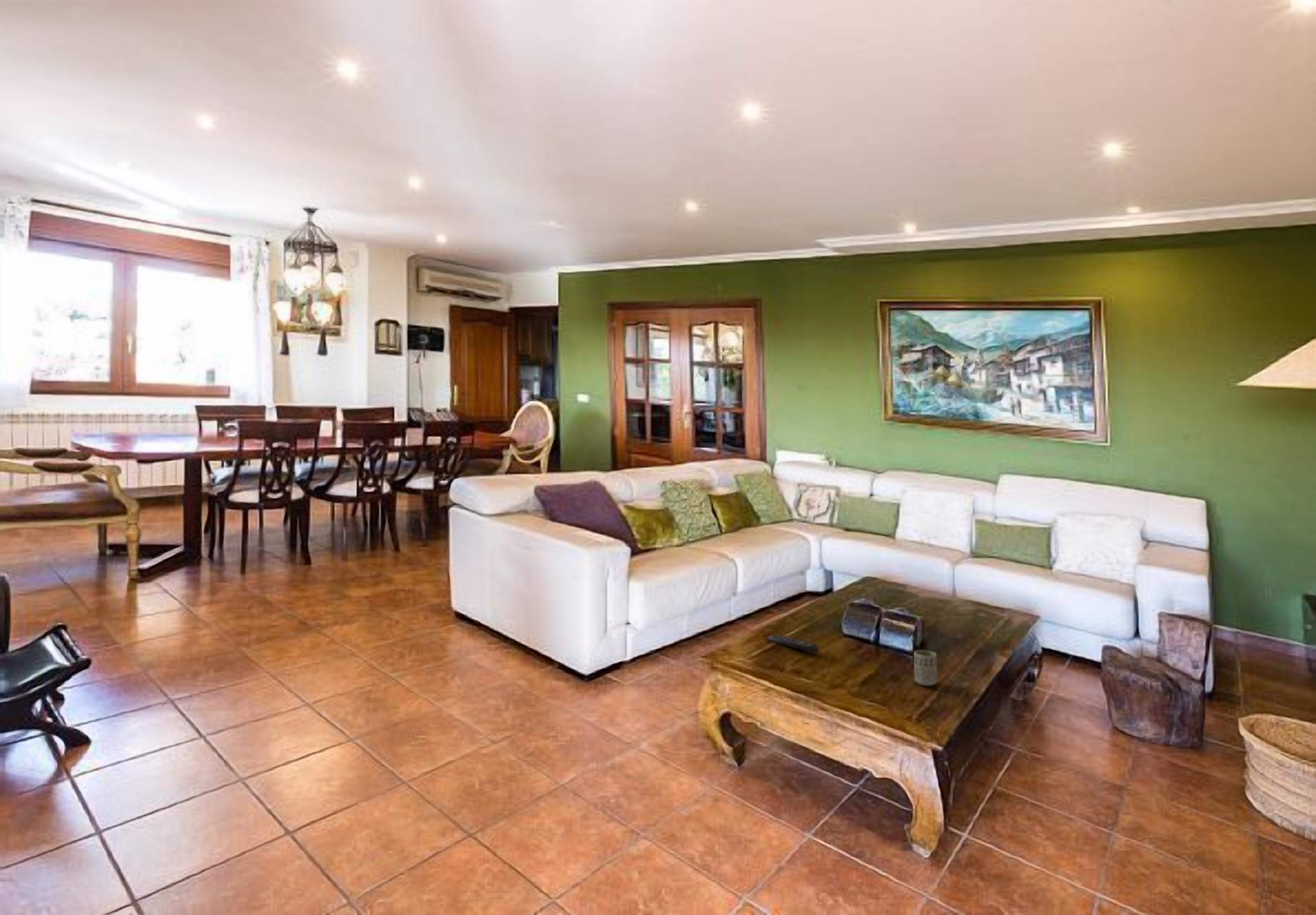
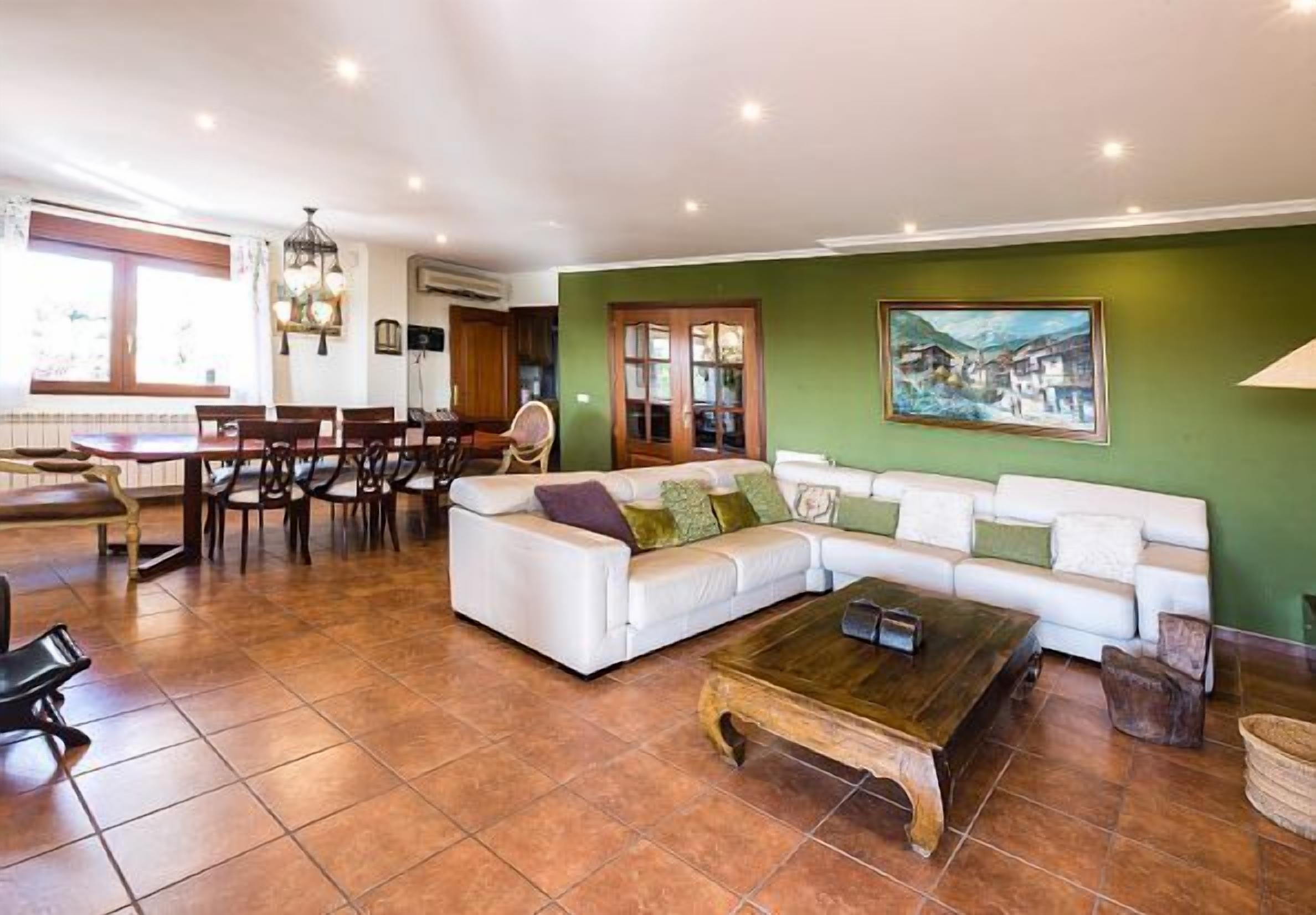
- remote control (791, 642)
- cup (925, 668)
